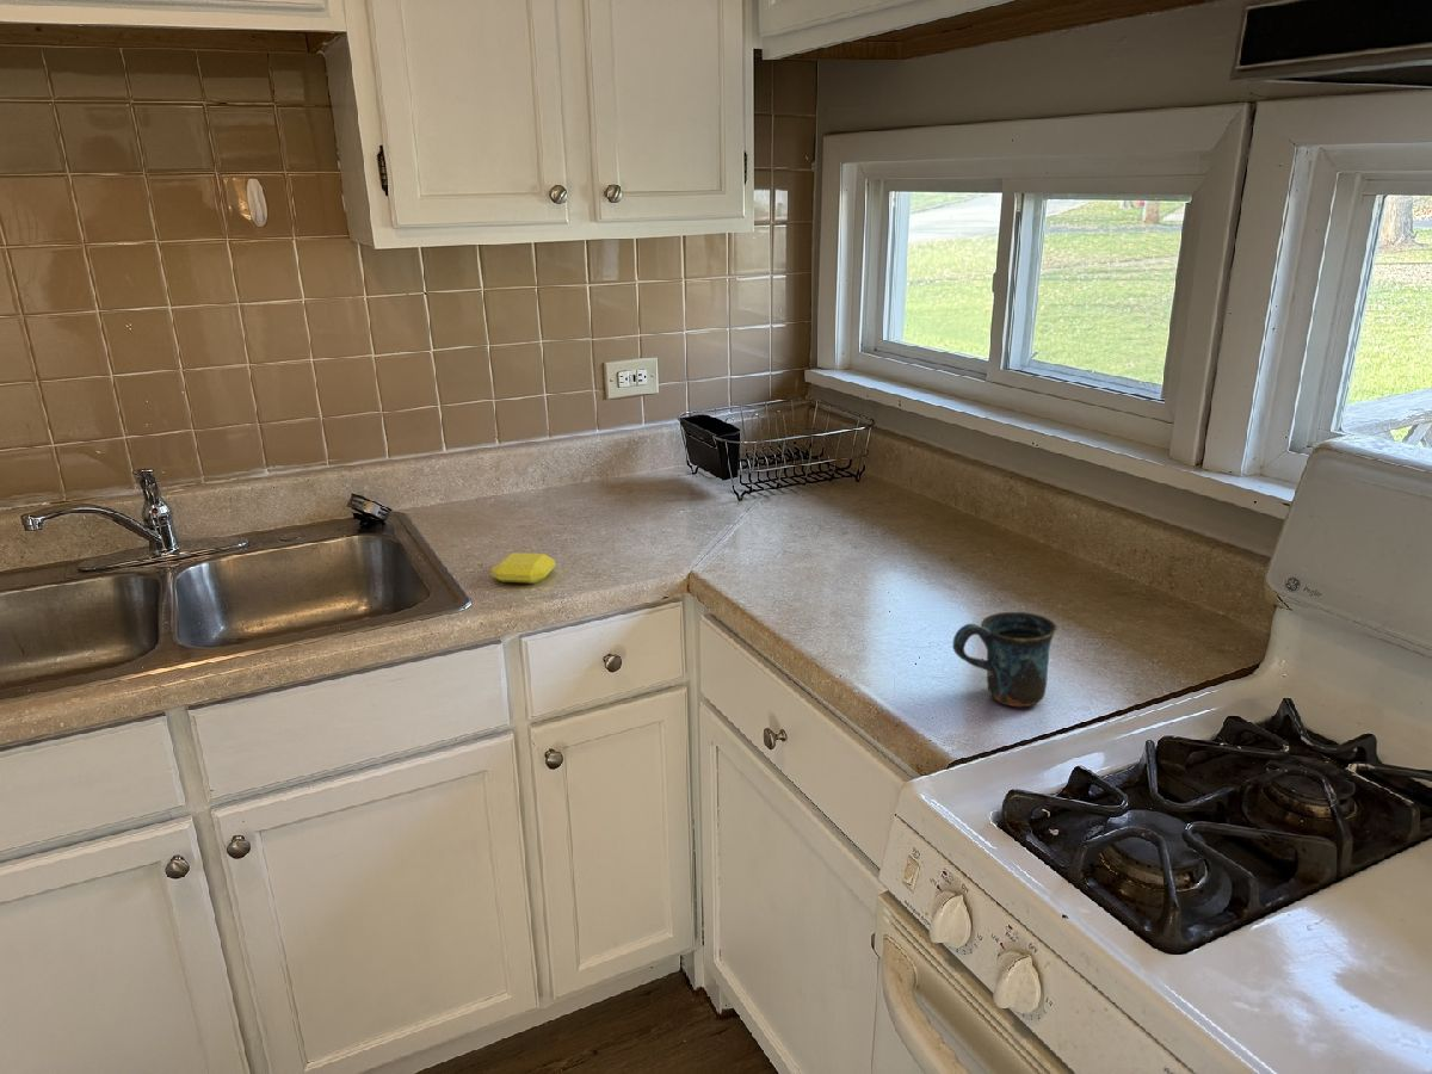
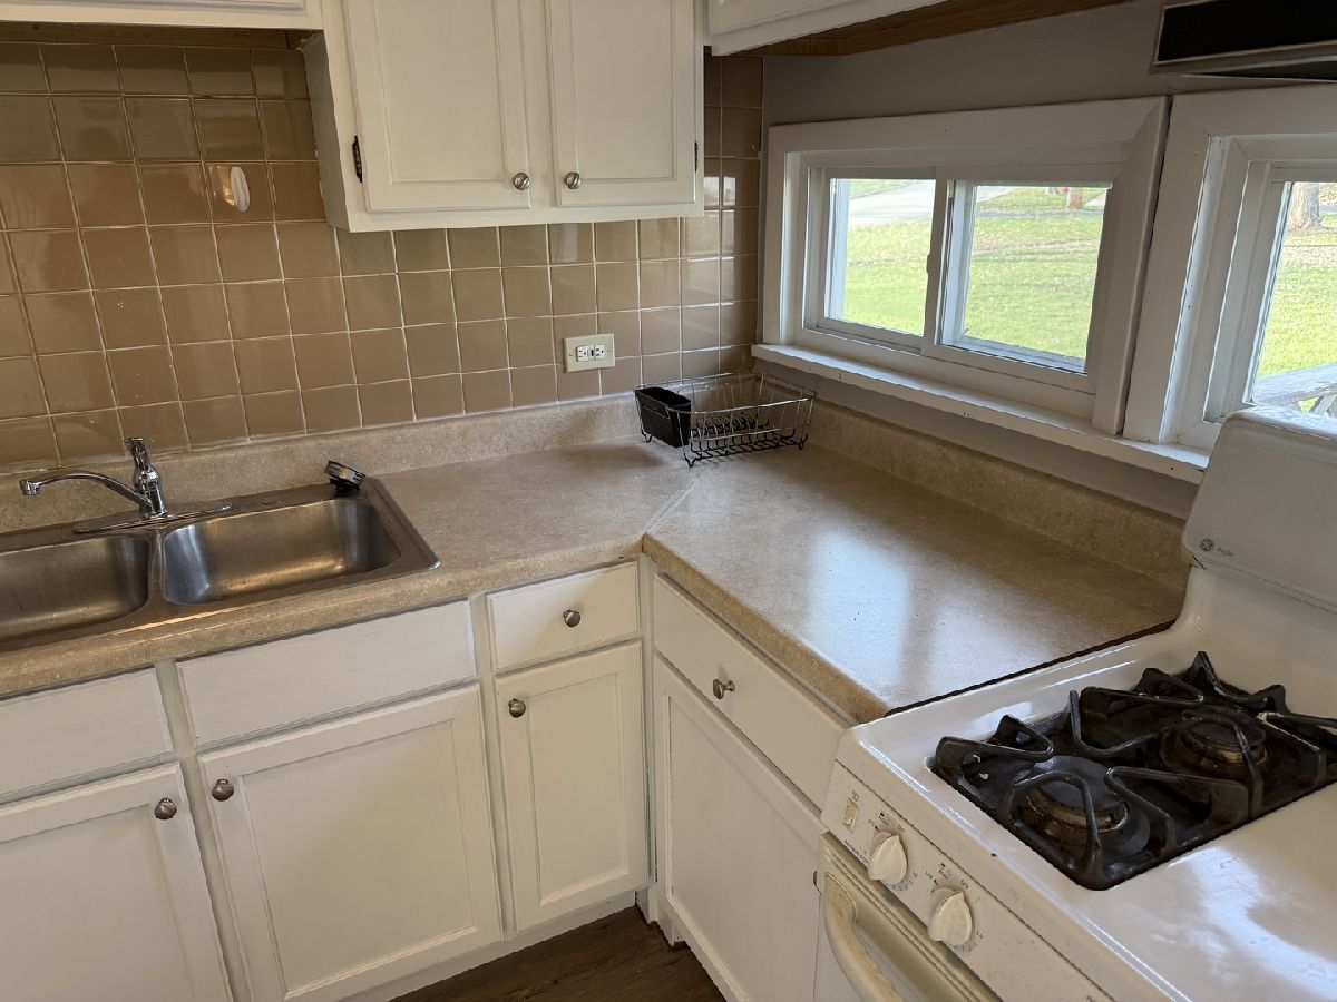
- mug (1001, 659)
- soap bar (523, 567)
